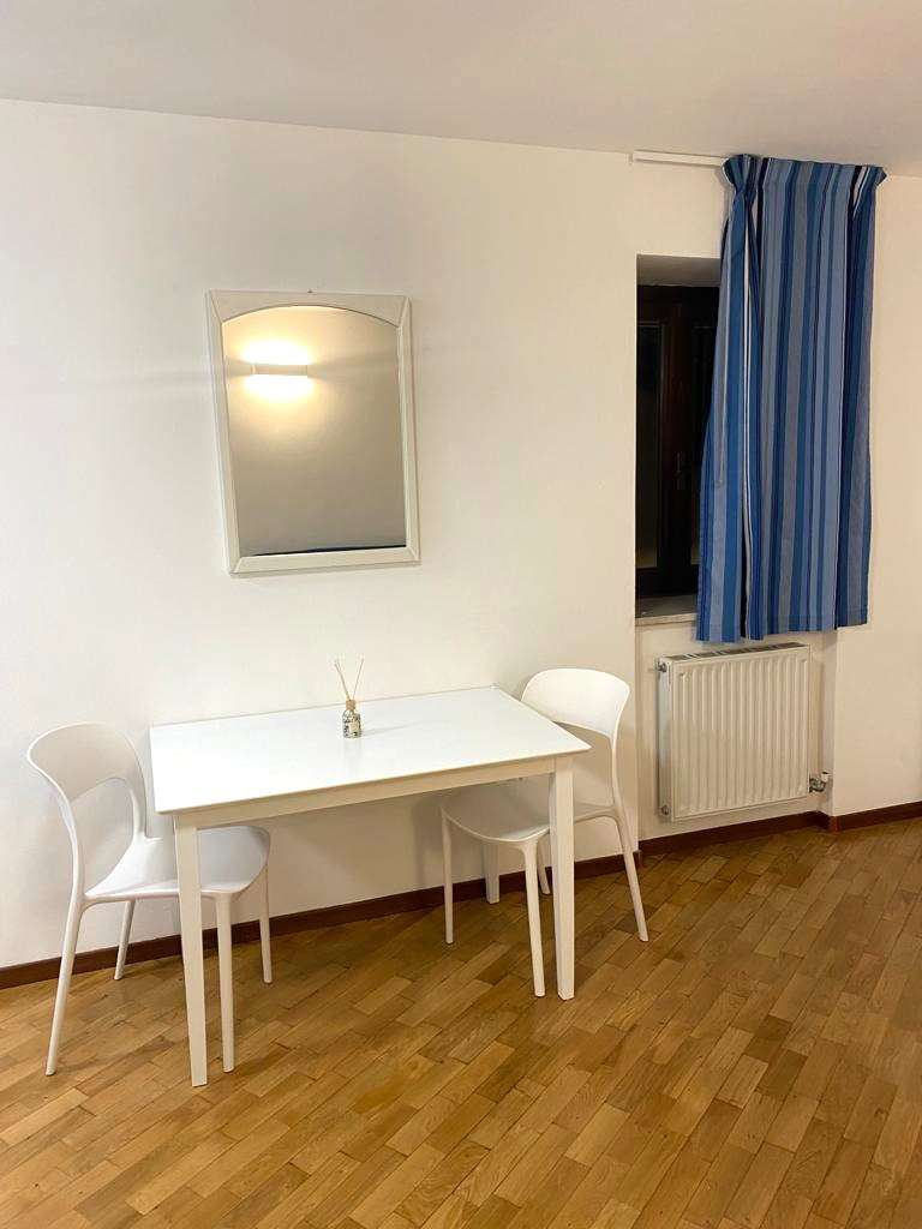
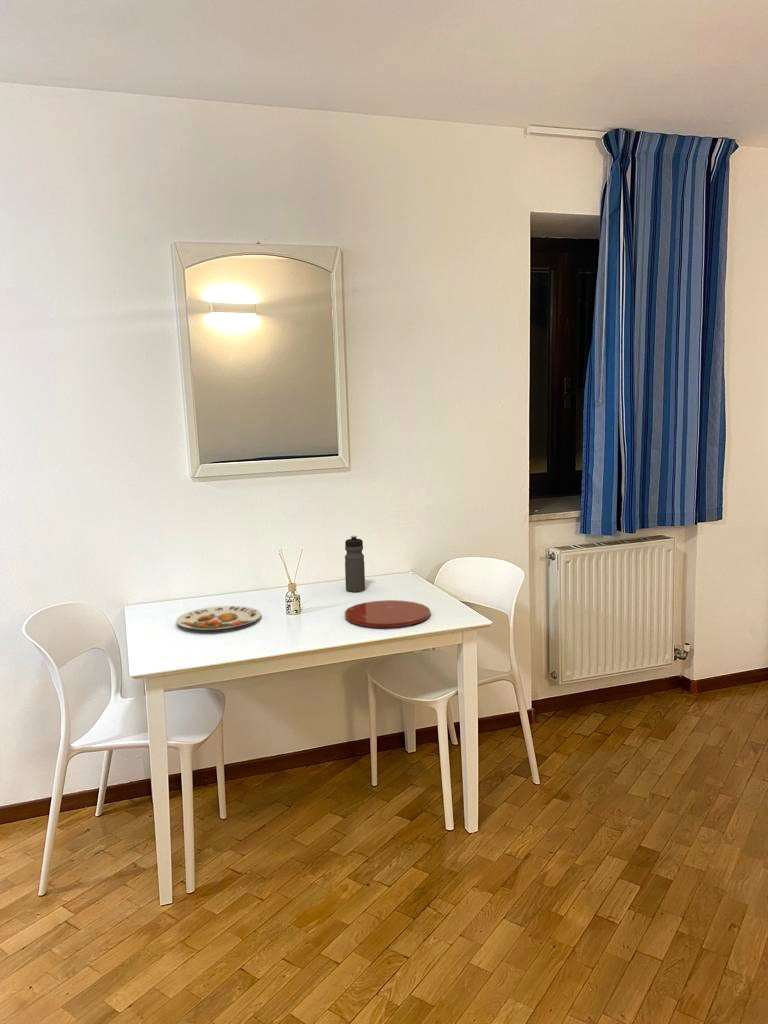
+ plate (219, 618)
+ plate (387, 613)
+ water bottle (354, 562)
